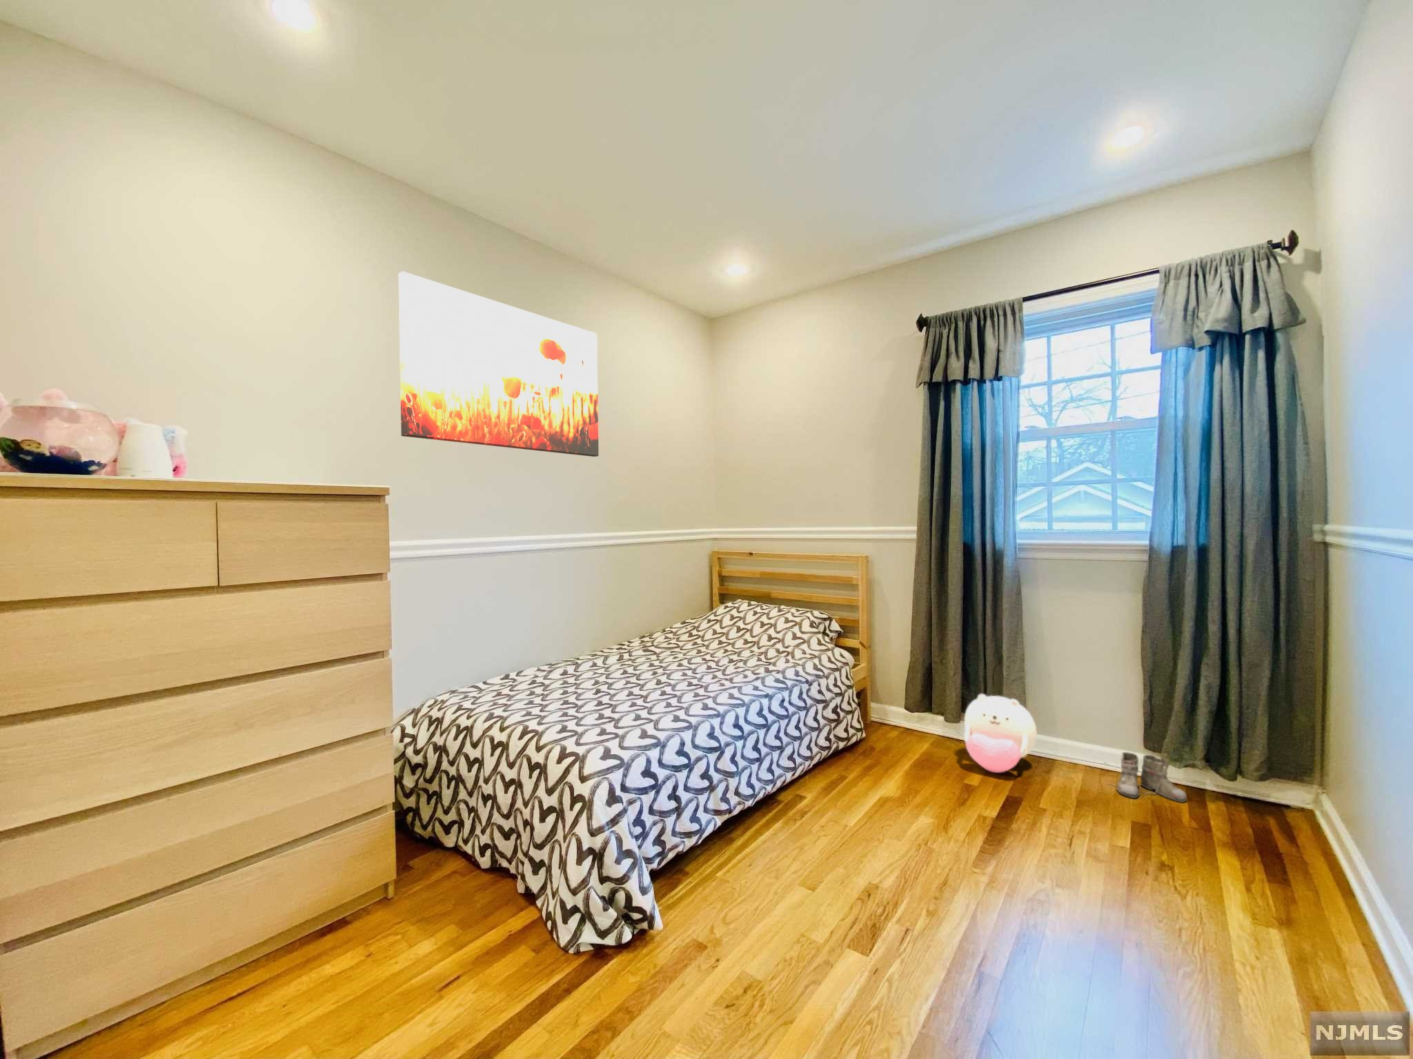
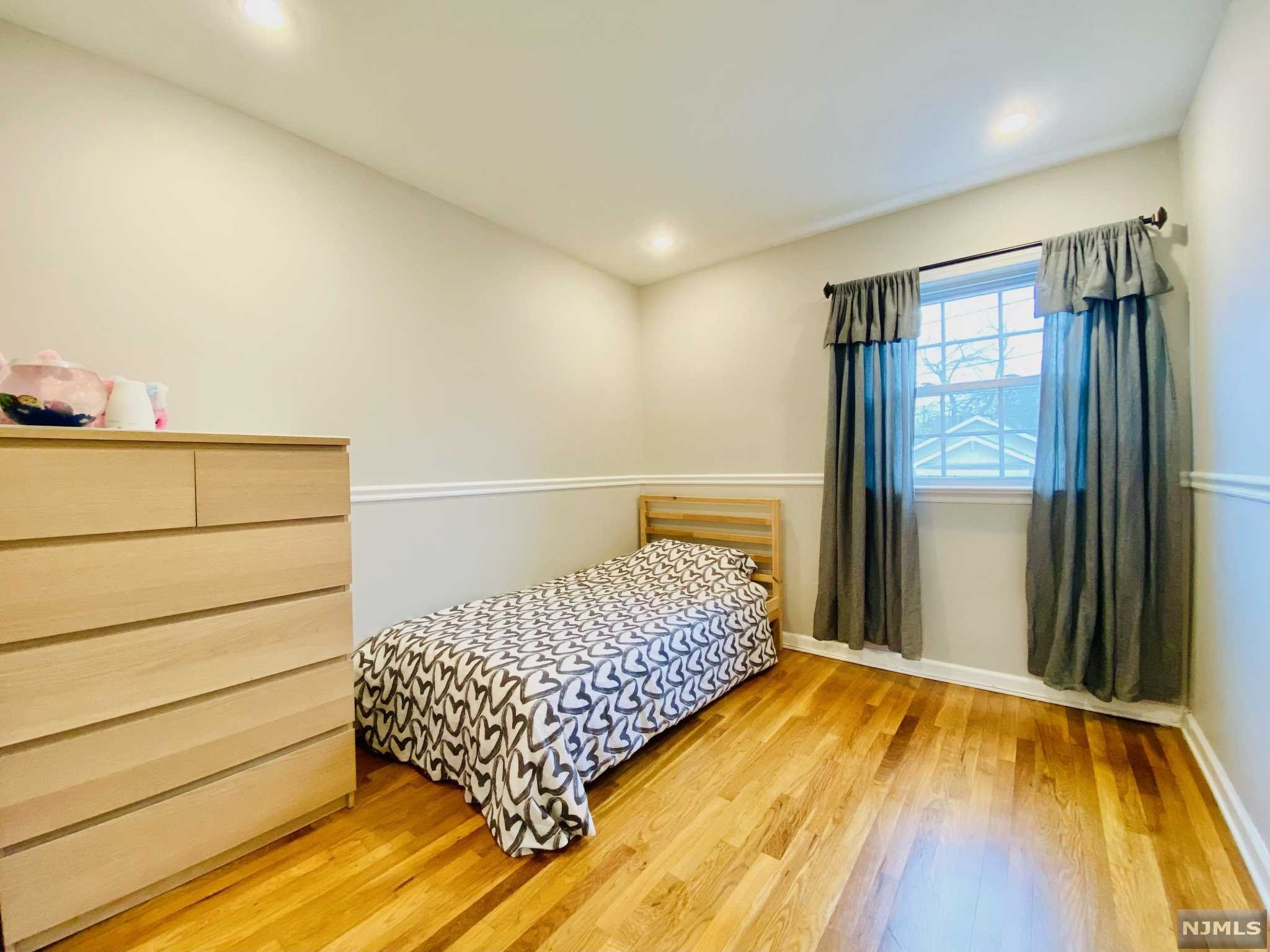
- plush toy (998, 730)
- wall art (513, 377)
- boots (1144, 775)
